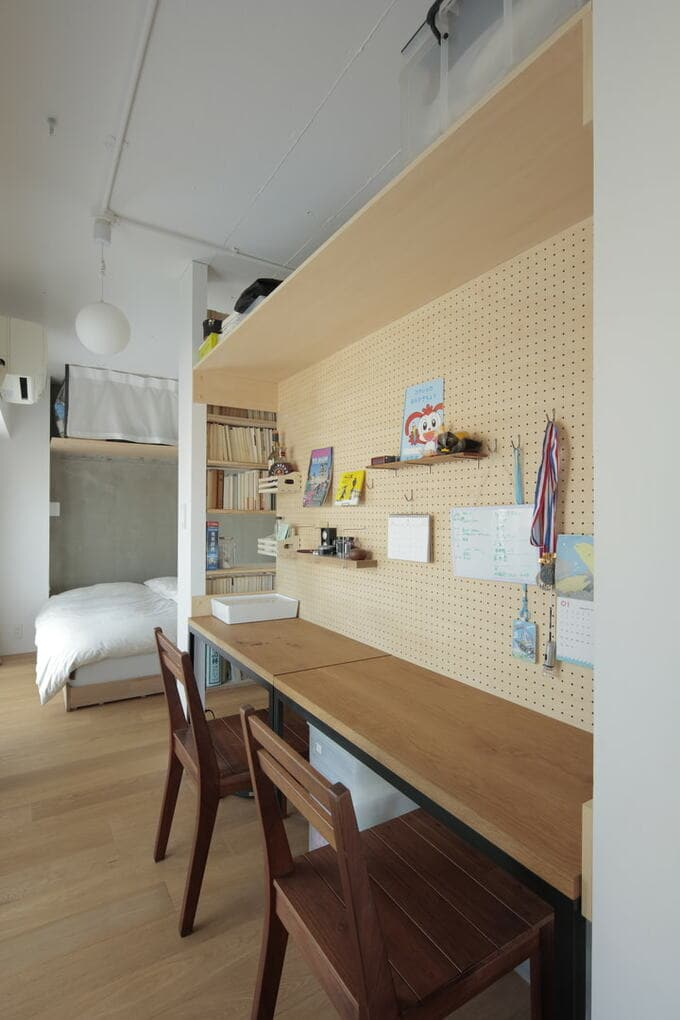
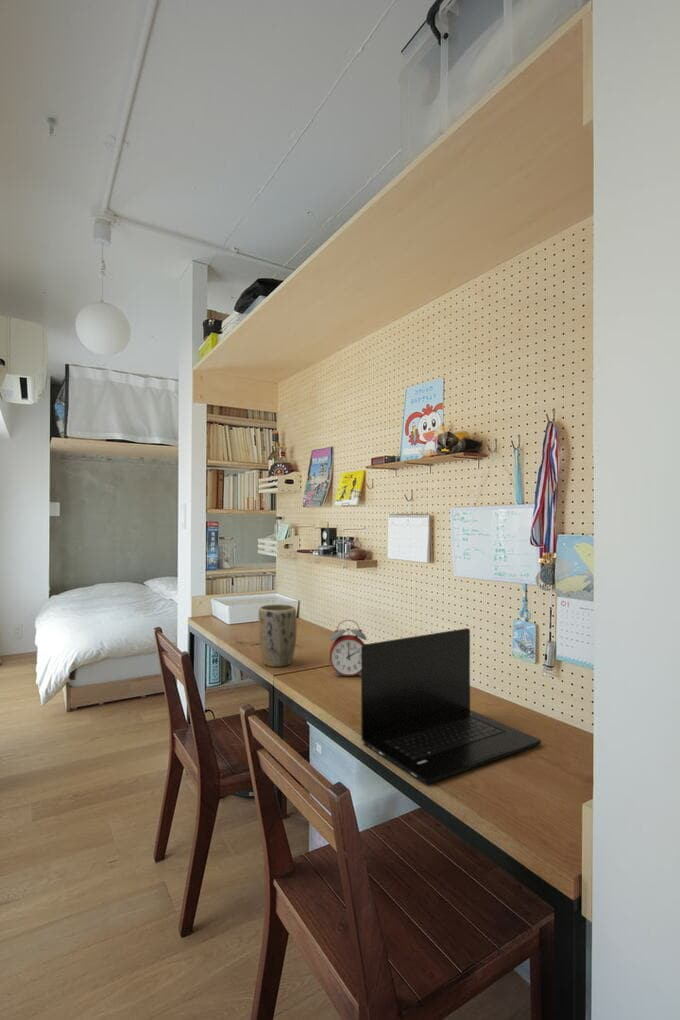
+ alarm clock (348, 647)
+ laptop (451, 694)
+ plant pot (277, 635)
